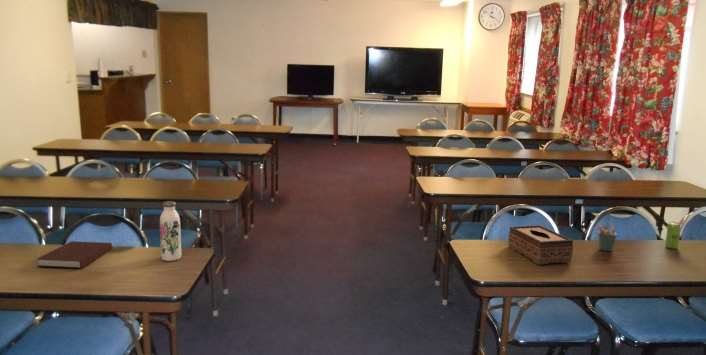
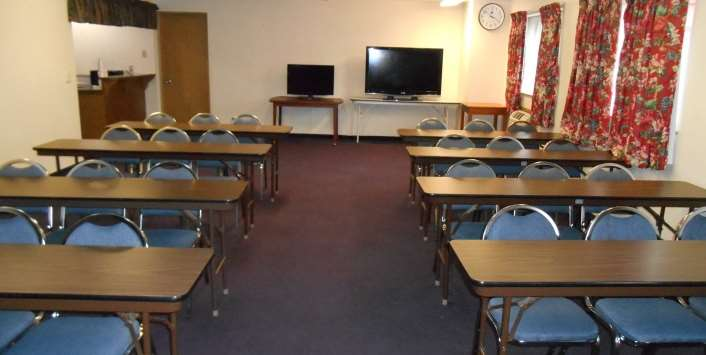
- tissue box (539, 243)
- water bottle (170, 230)
- pen holder (606, 236)
- notebook (76, 254)
- beverage can (673, 235)
